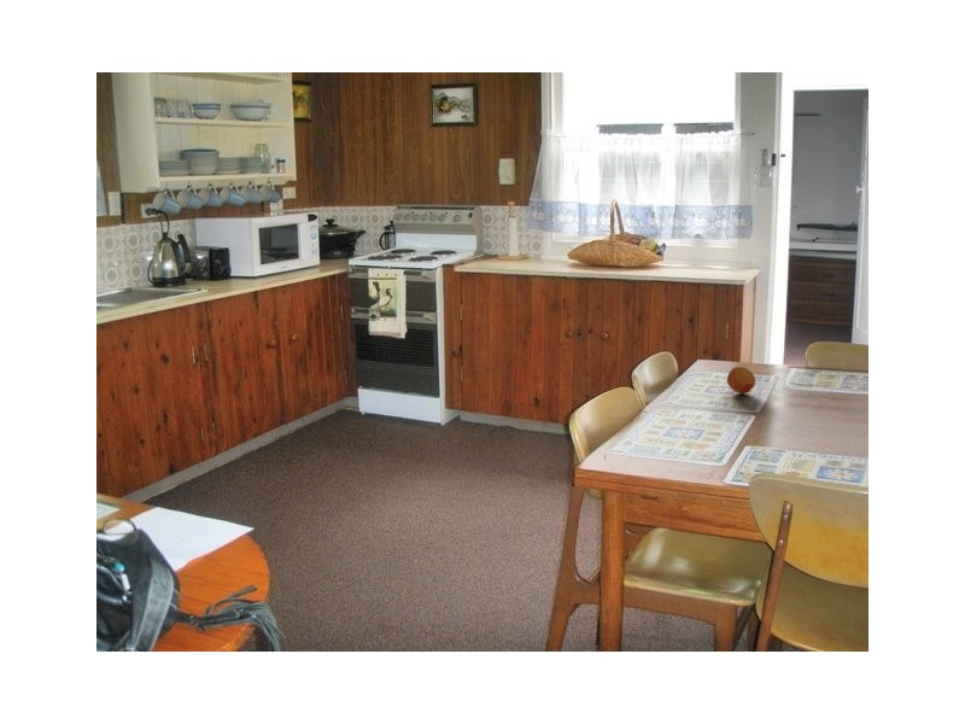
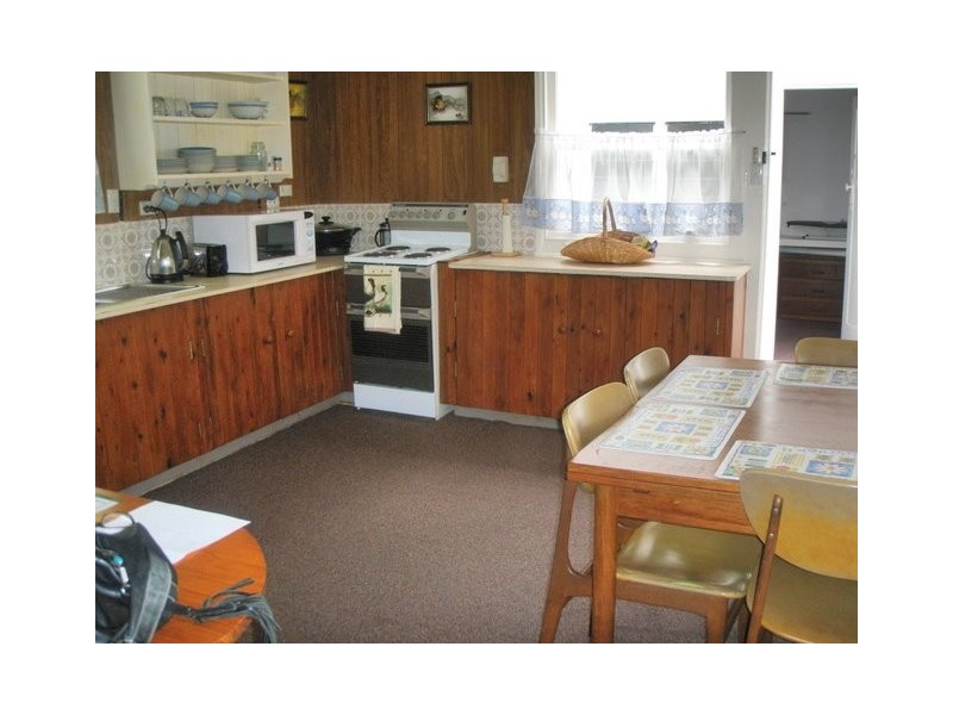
- fruit (741, 379)
